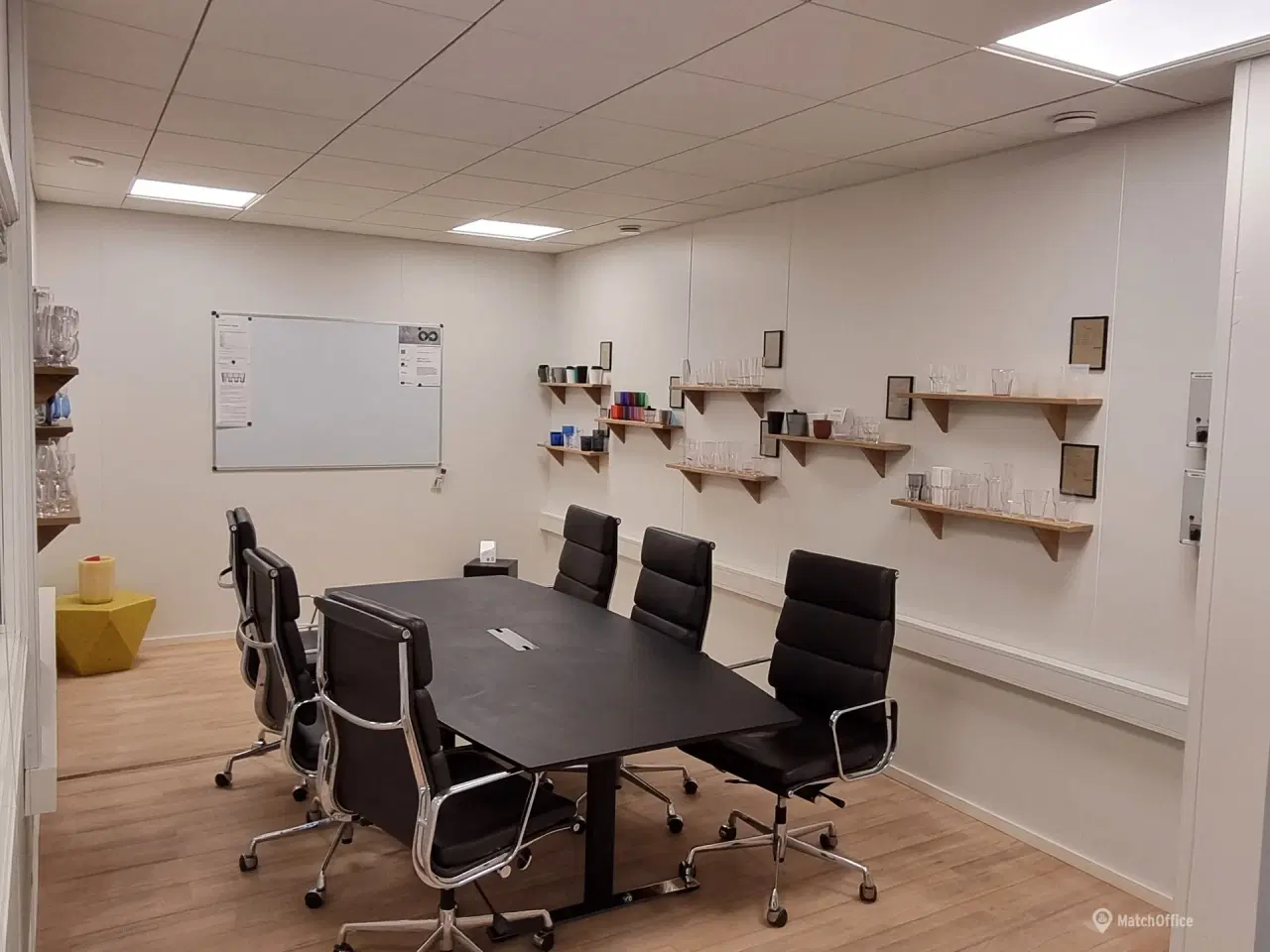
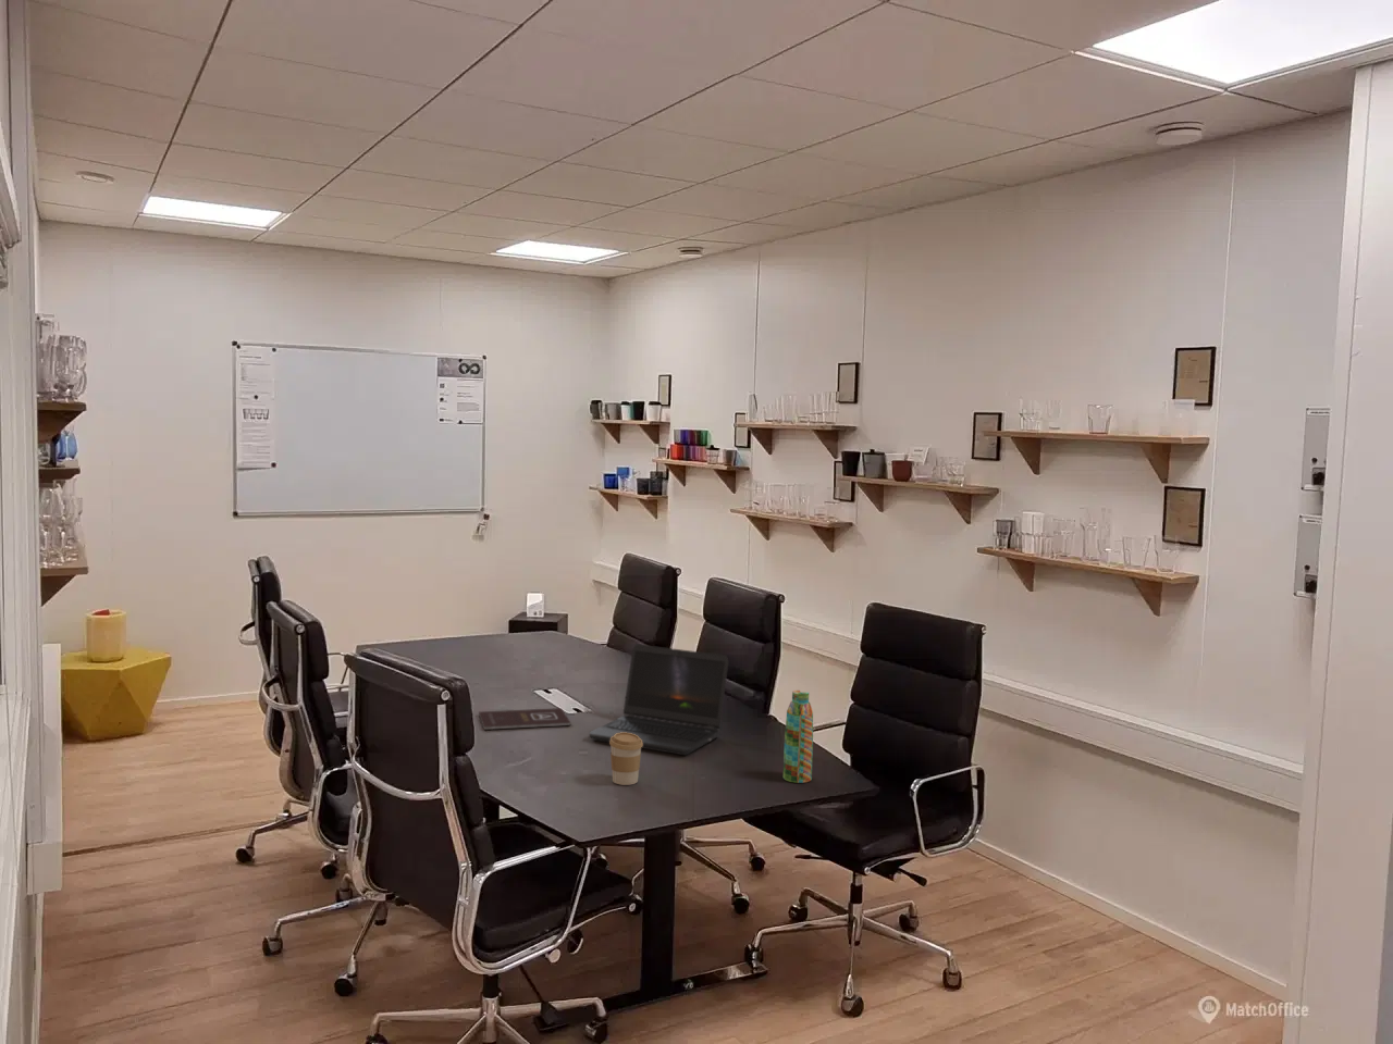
+ coffee cup (626, 758)
+ book (523, 717)
+ water bottle (799, 735)
+ laptop computer (658, 697)
